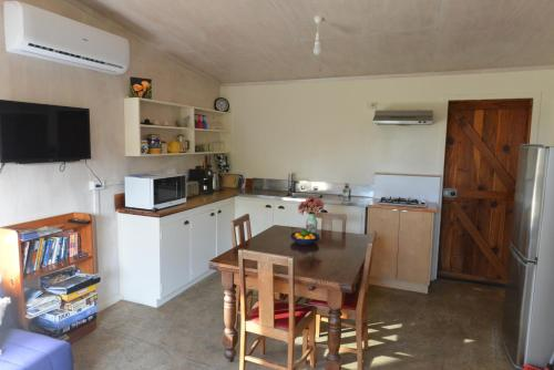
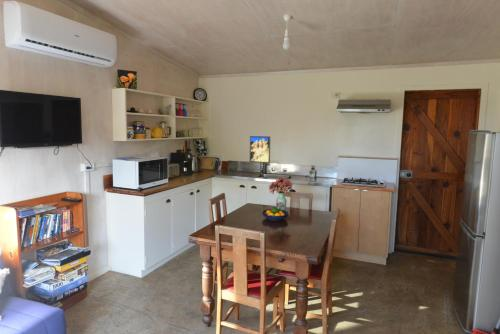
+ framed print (259, 149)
